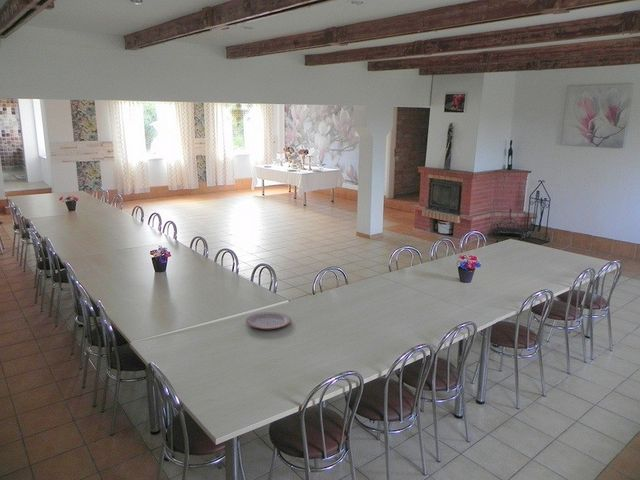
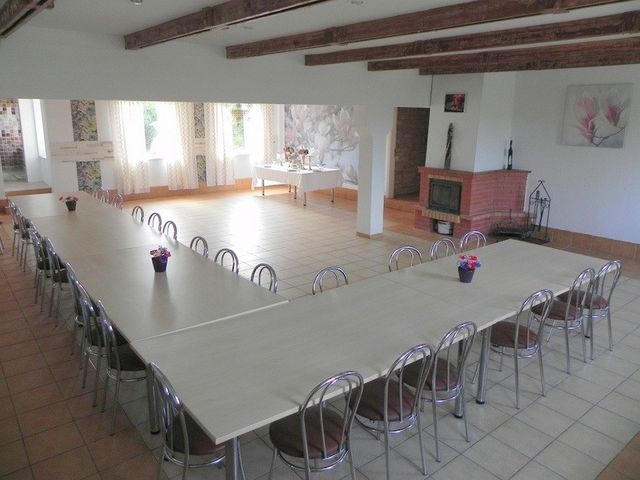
- plate (268, 321)
